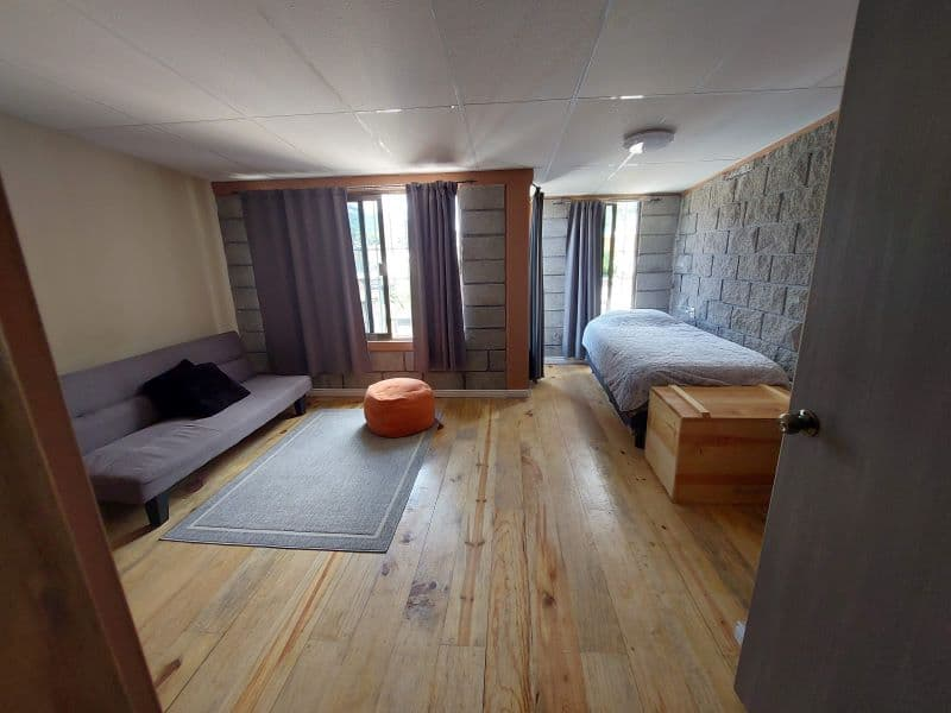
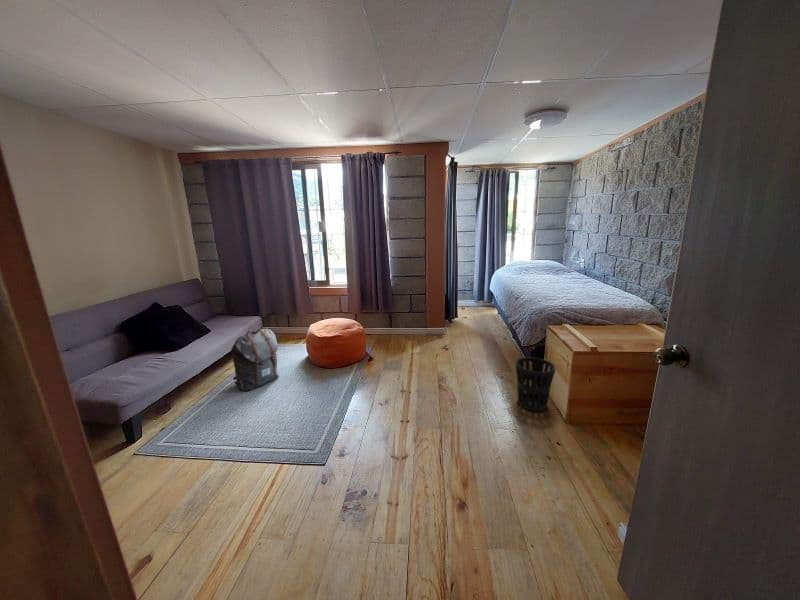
+ backpack (255, 356)
+ wastebasket (533, 384)
